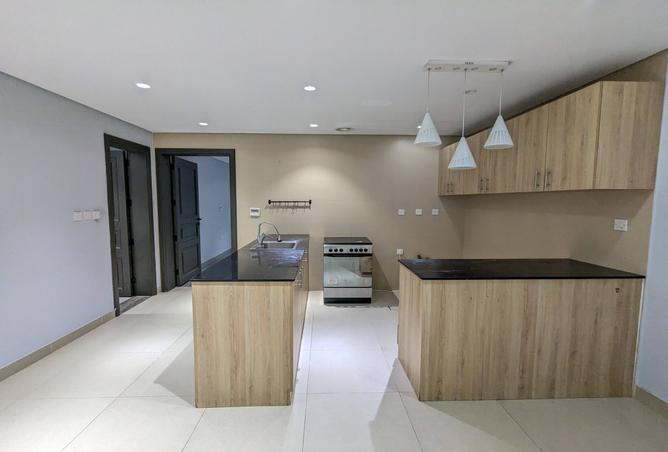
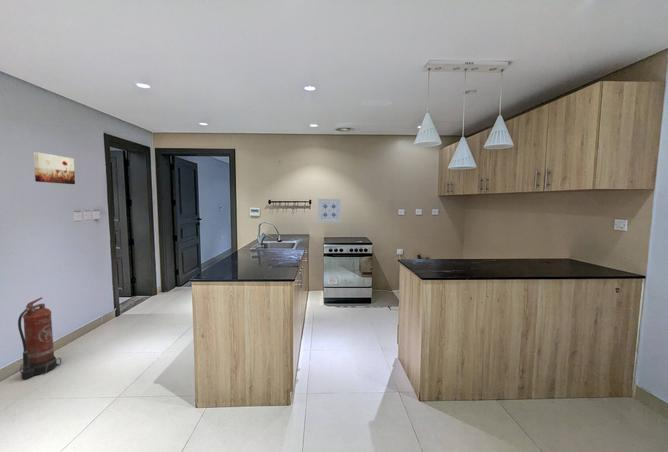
+ wall art (55, 169)
+ wall art (329, 210)
+ fire extinguisher (35, 336)
